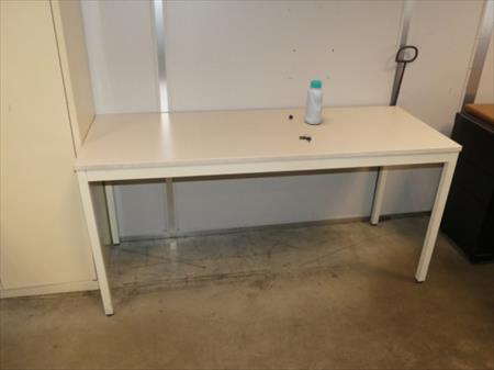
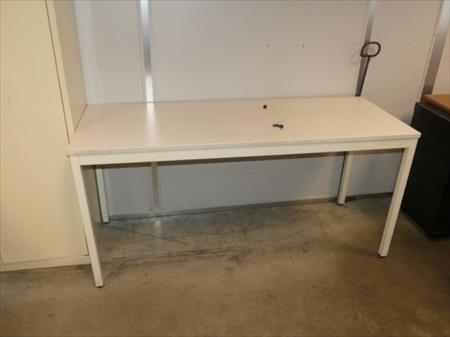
- bottle (314, 101)
